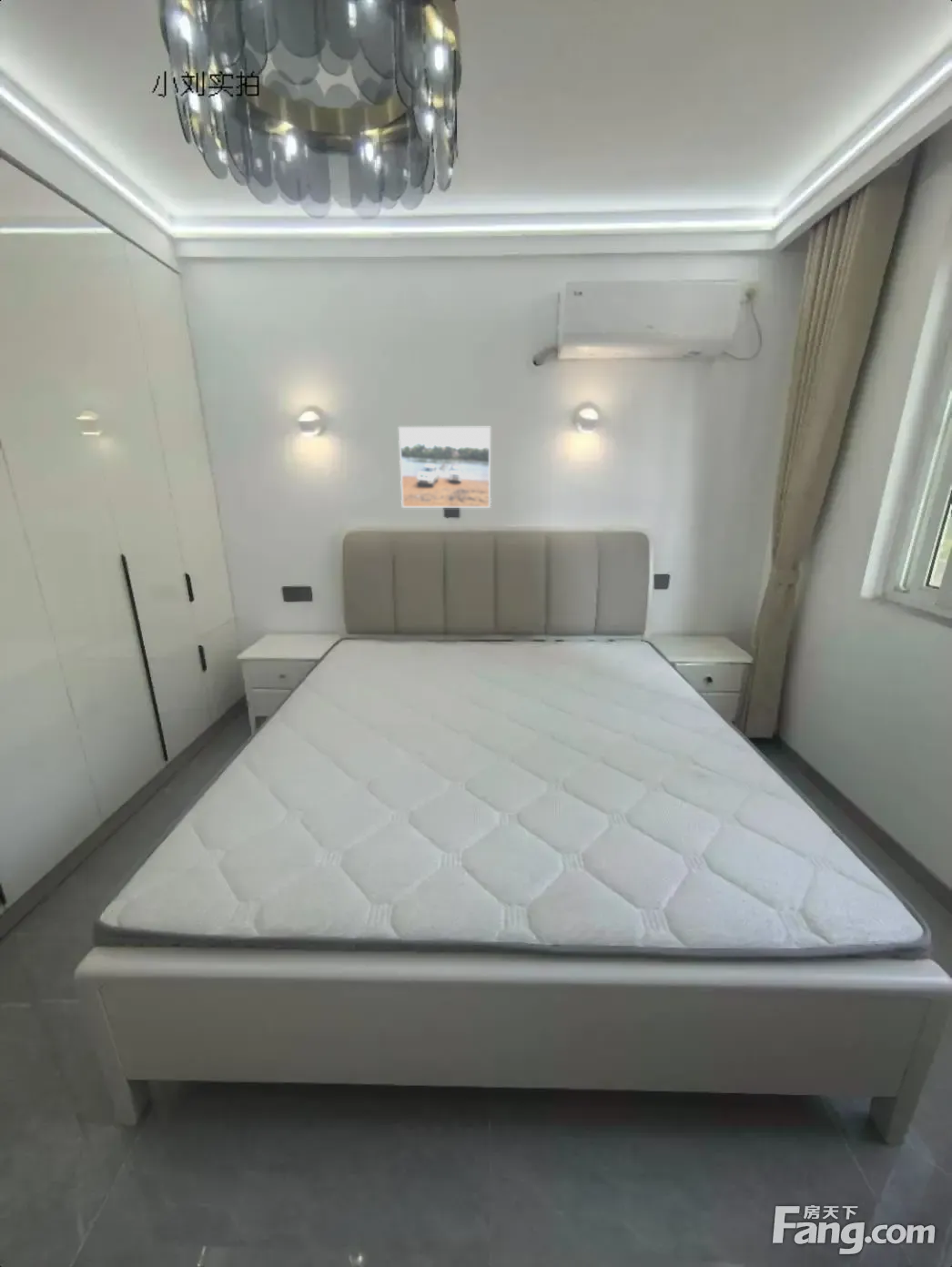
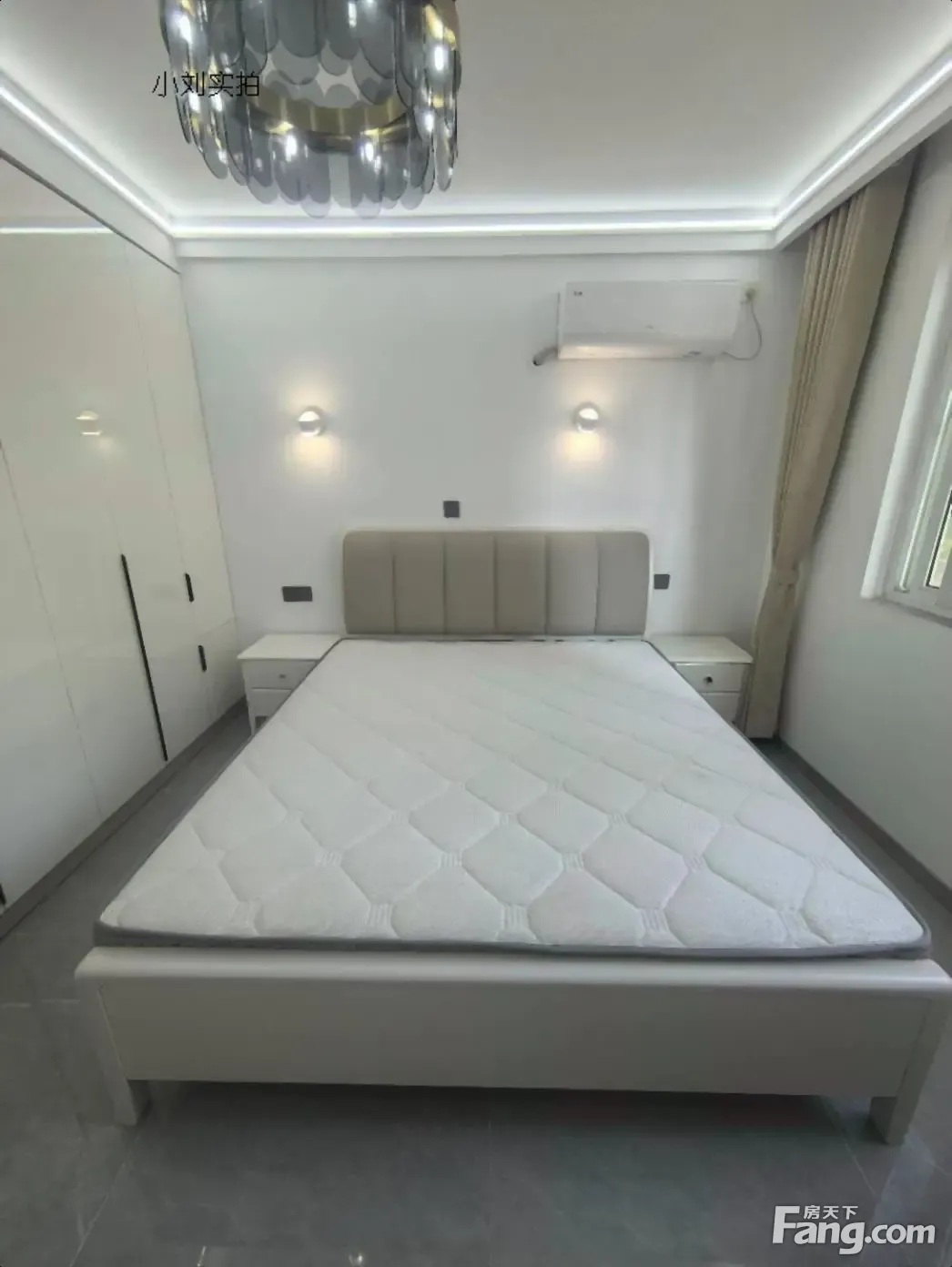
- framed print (445, 468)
